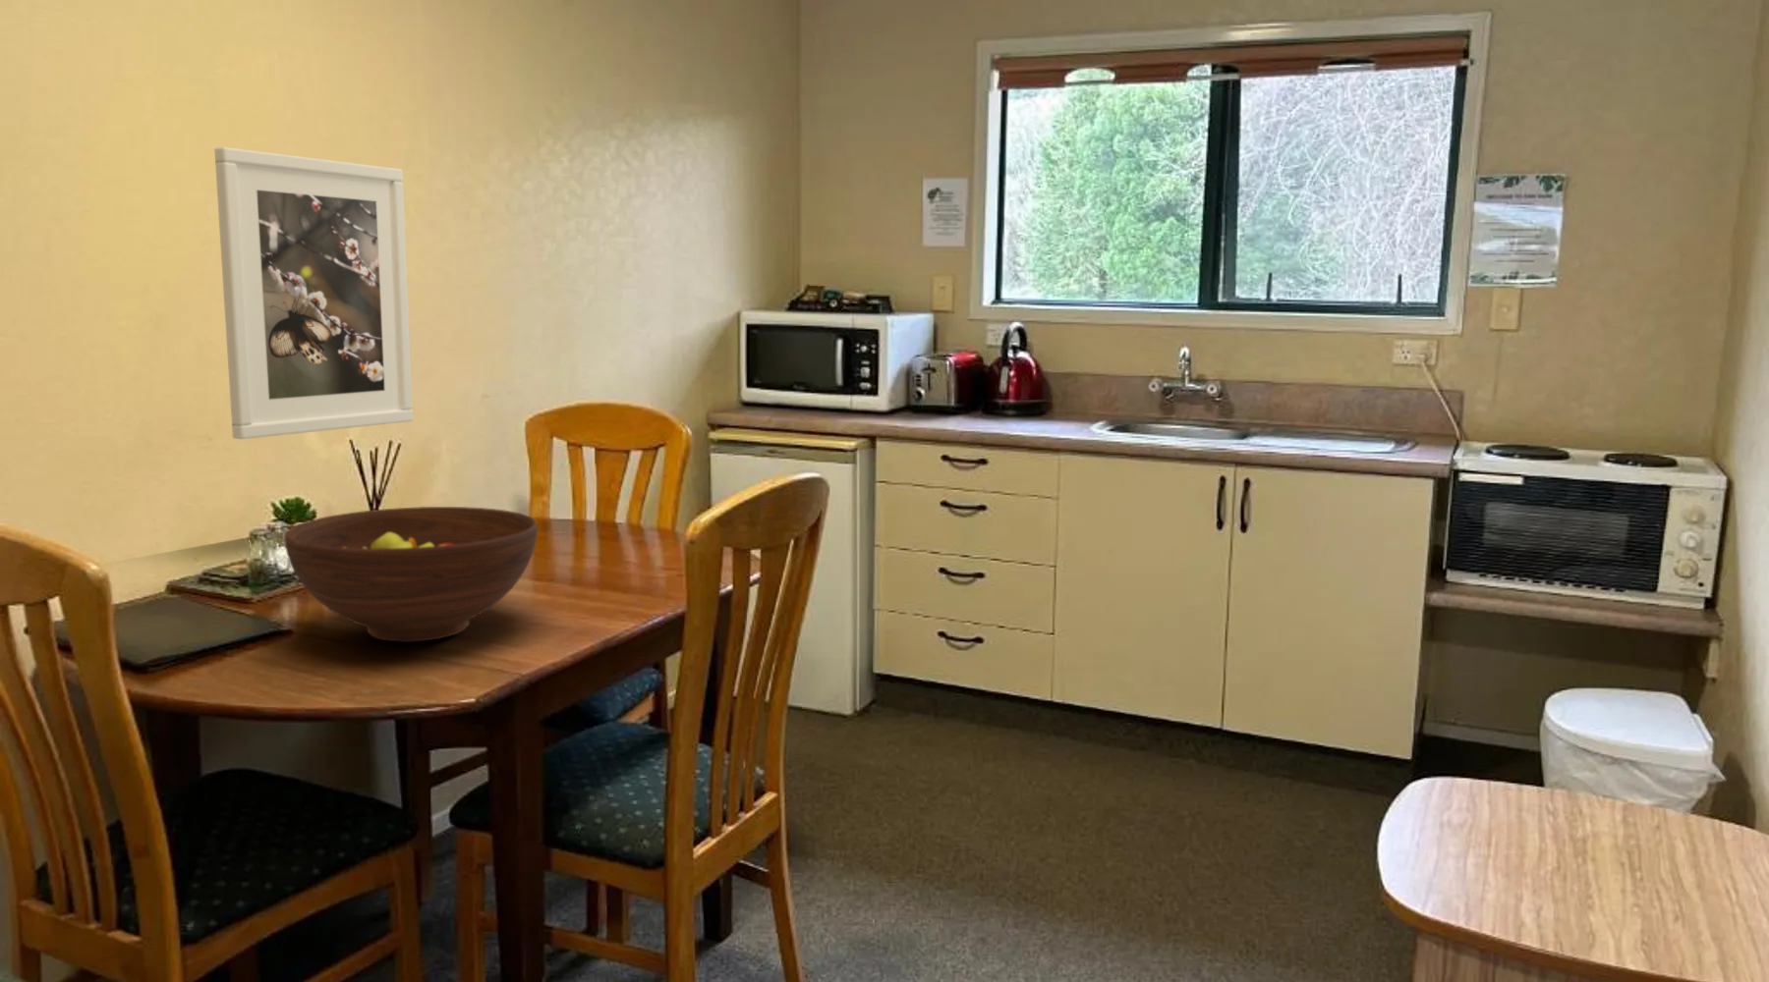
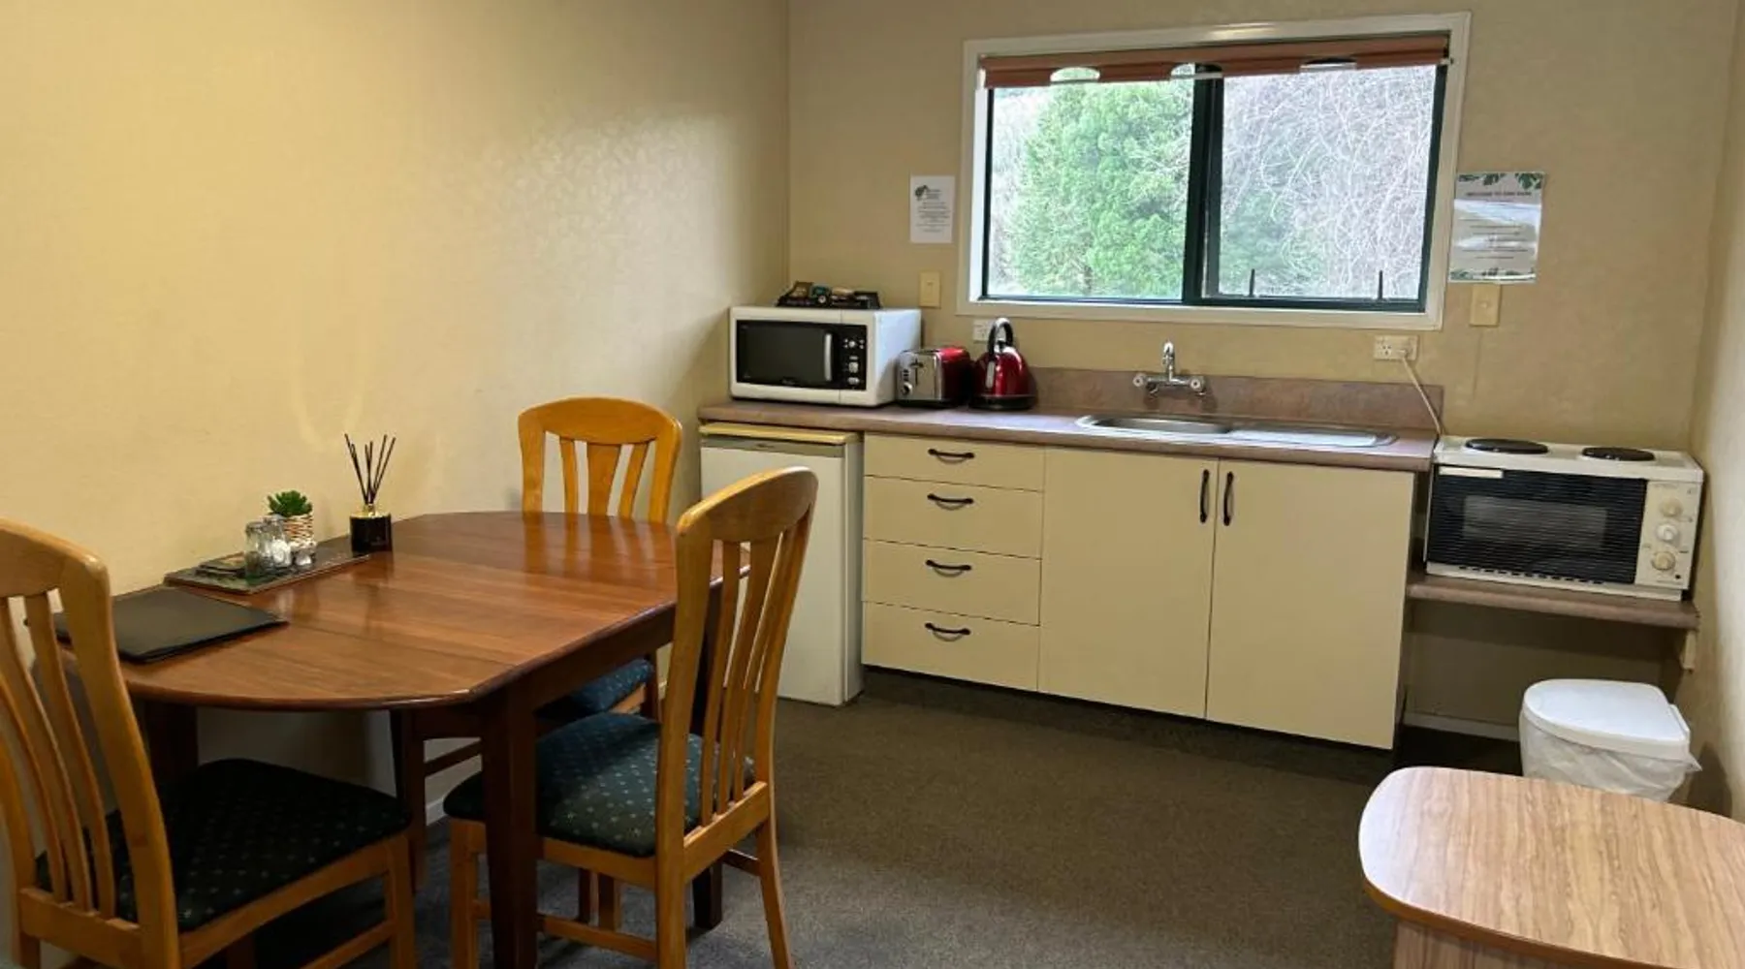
- fruit bowl (416, 579)
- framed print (322, 295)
